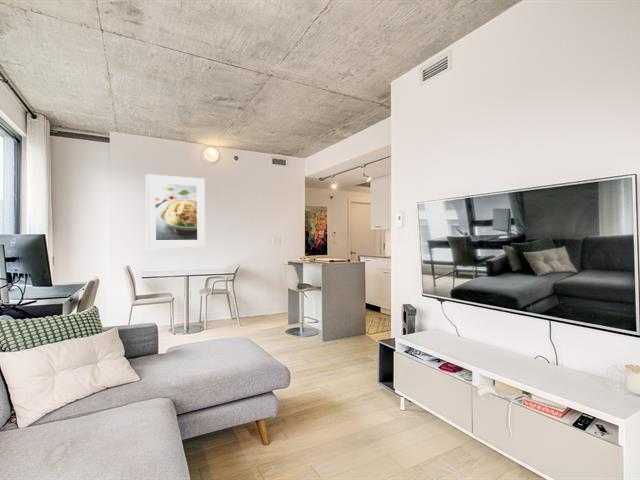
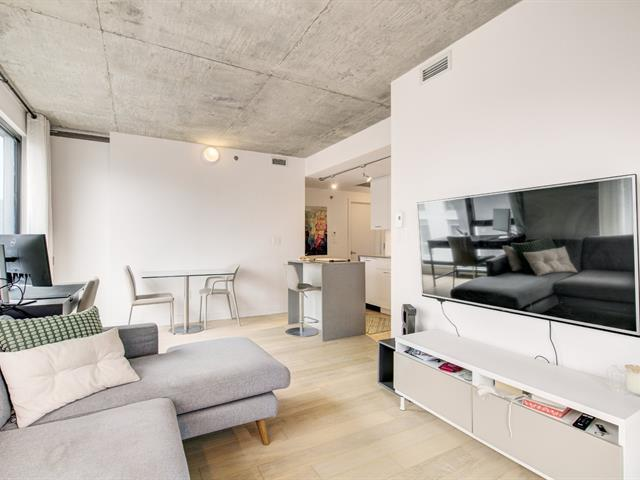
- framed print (176, 212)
